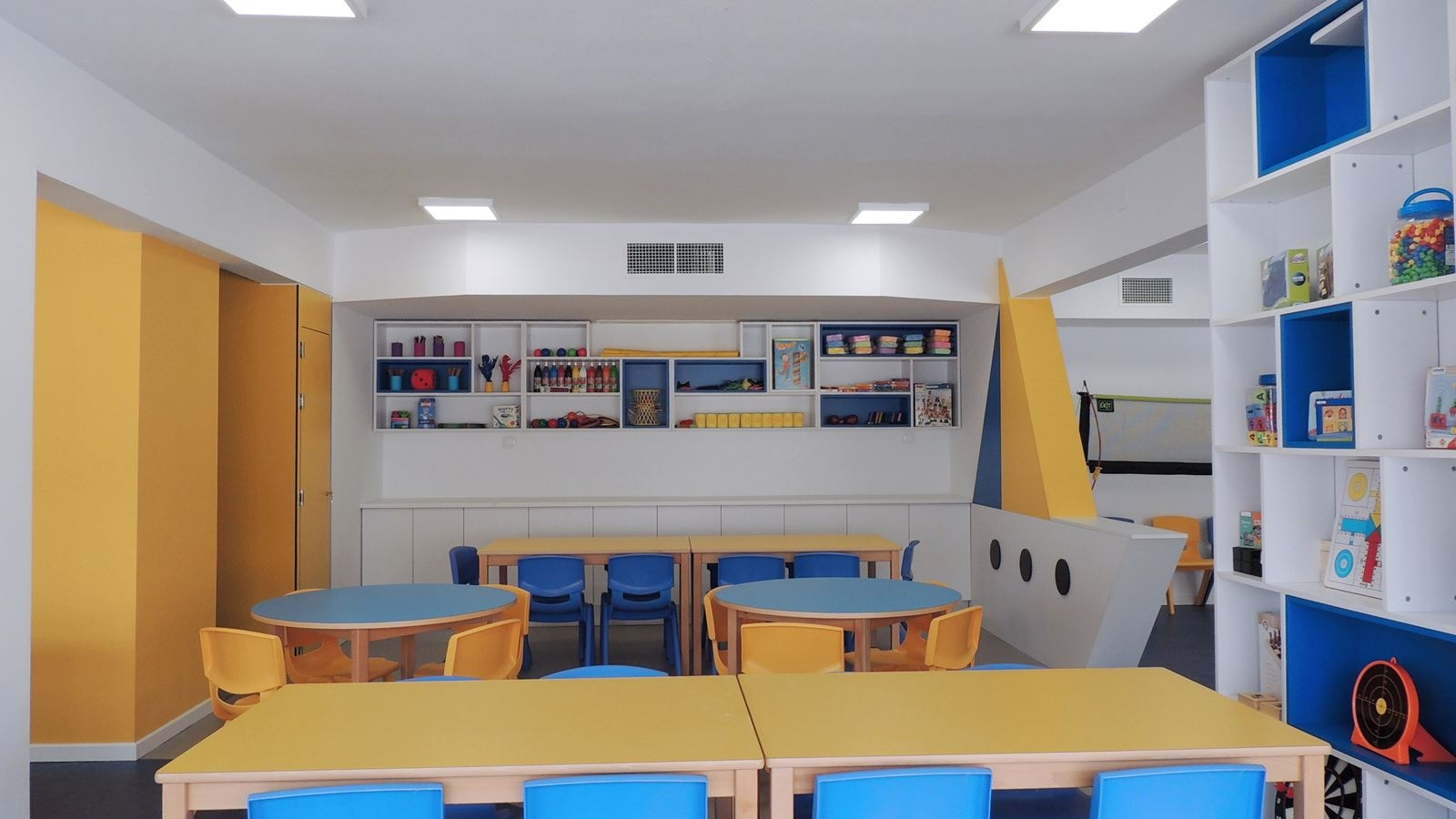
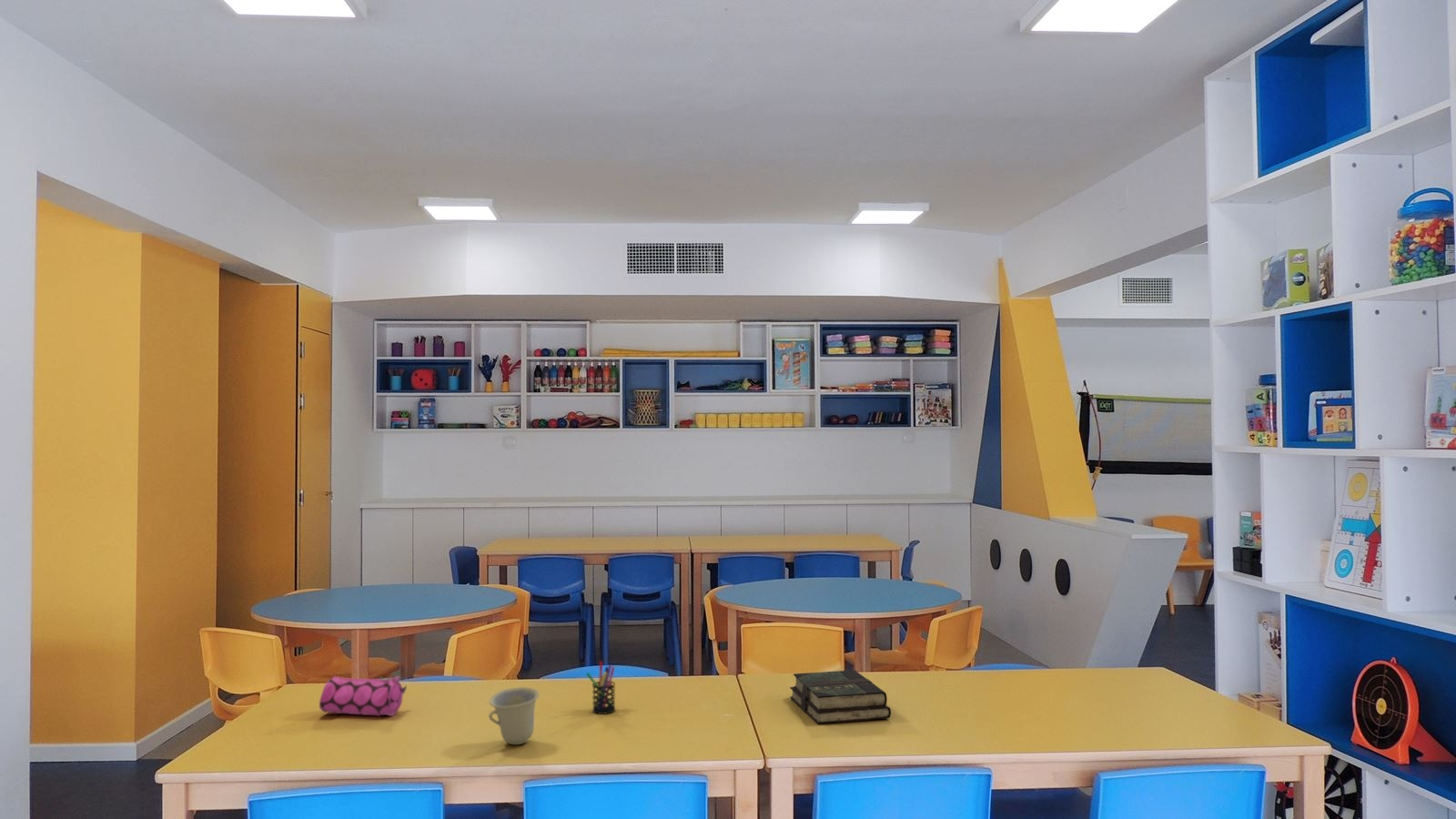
+ pen holder (601, 687)
+ book (838, 694)
+ pencil case (361, 694)
+ cup (514, 718)
